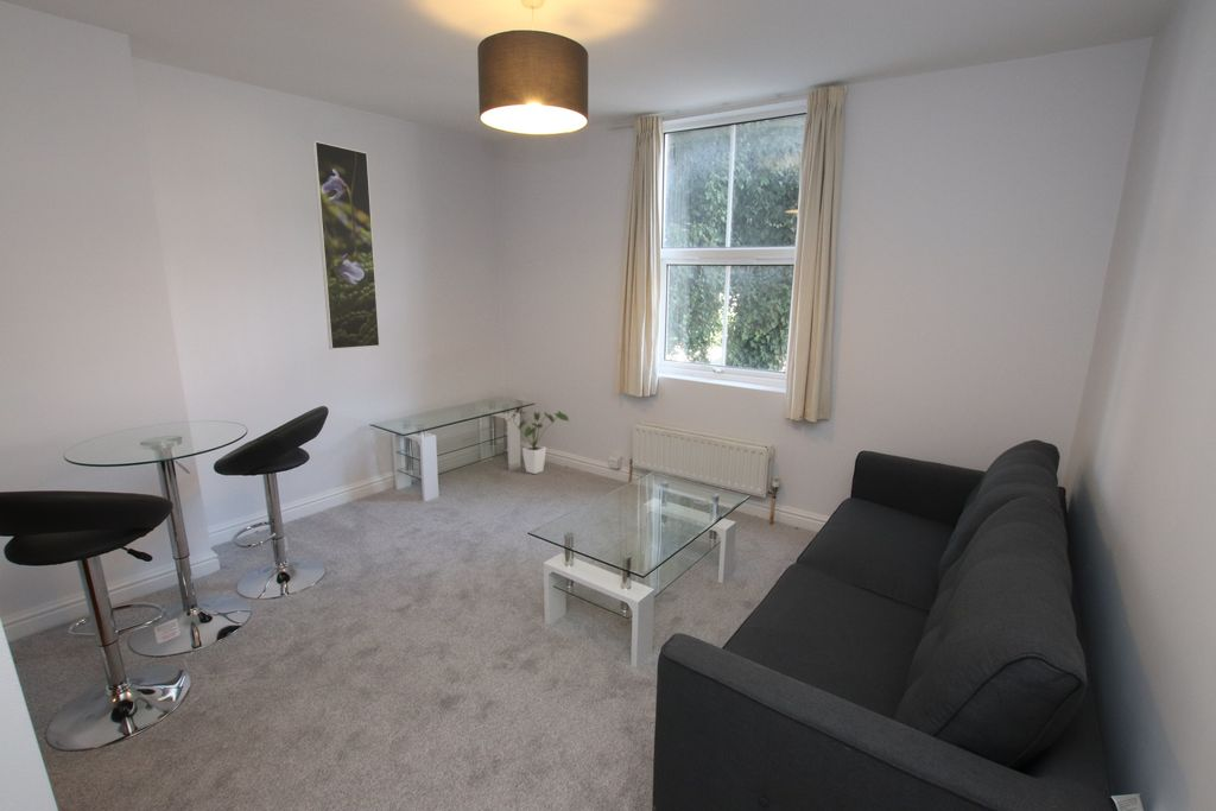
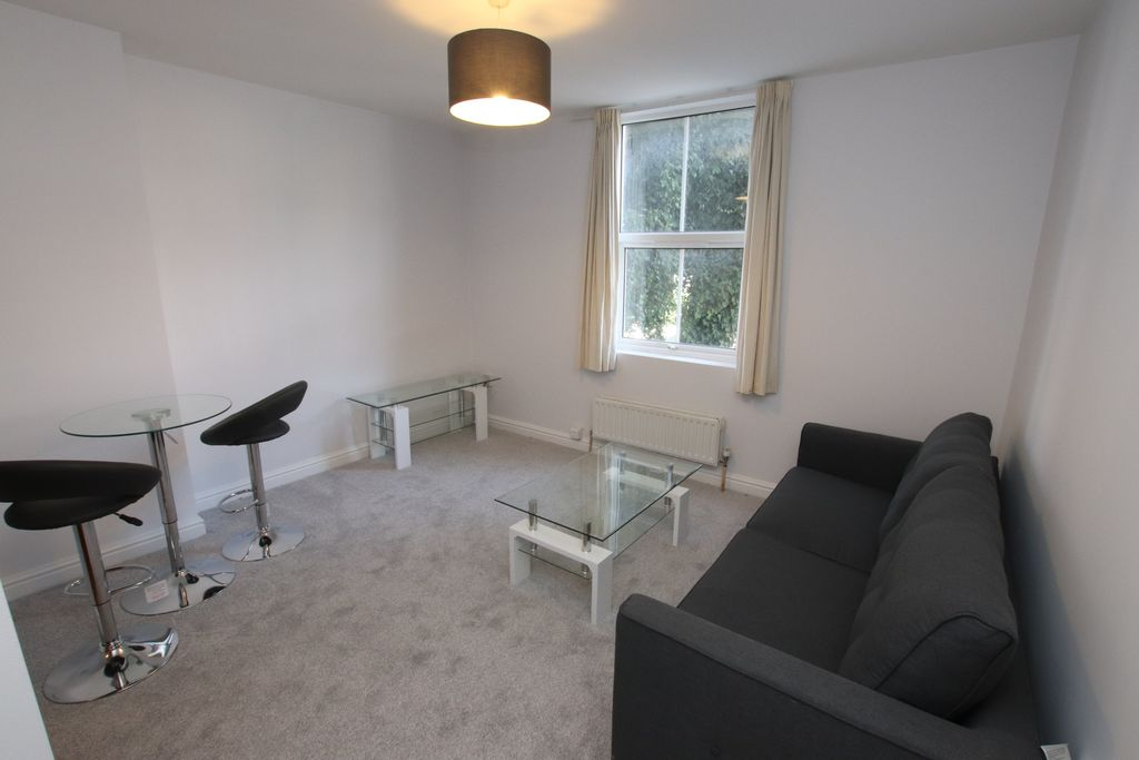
- house plant (537, 441)
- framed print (348, 251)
